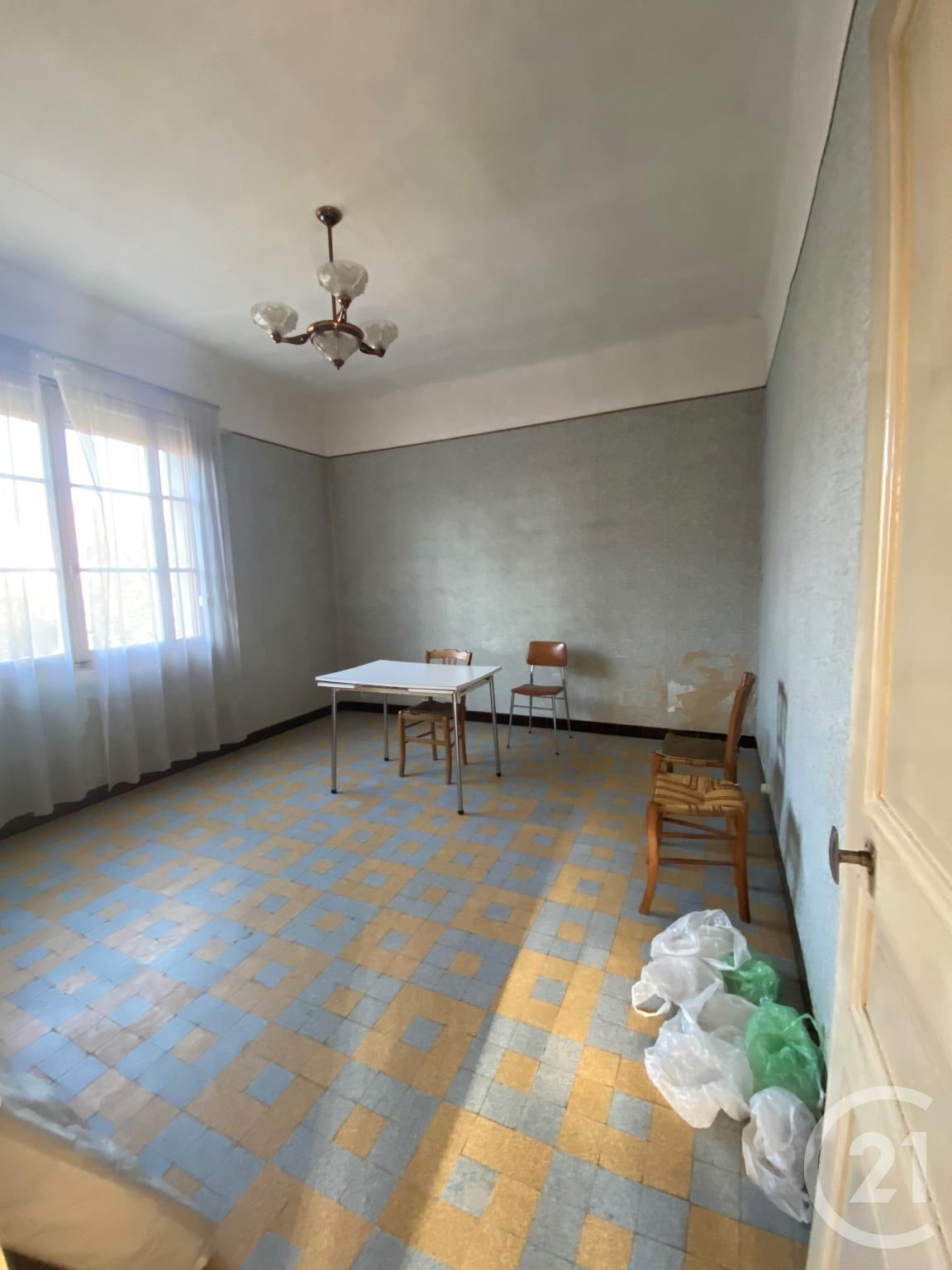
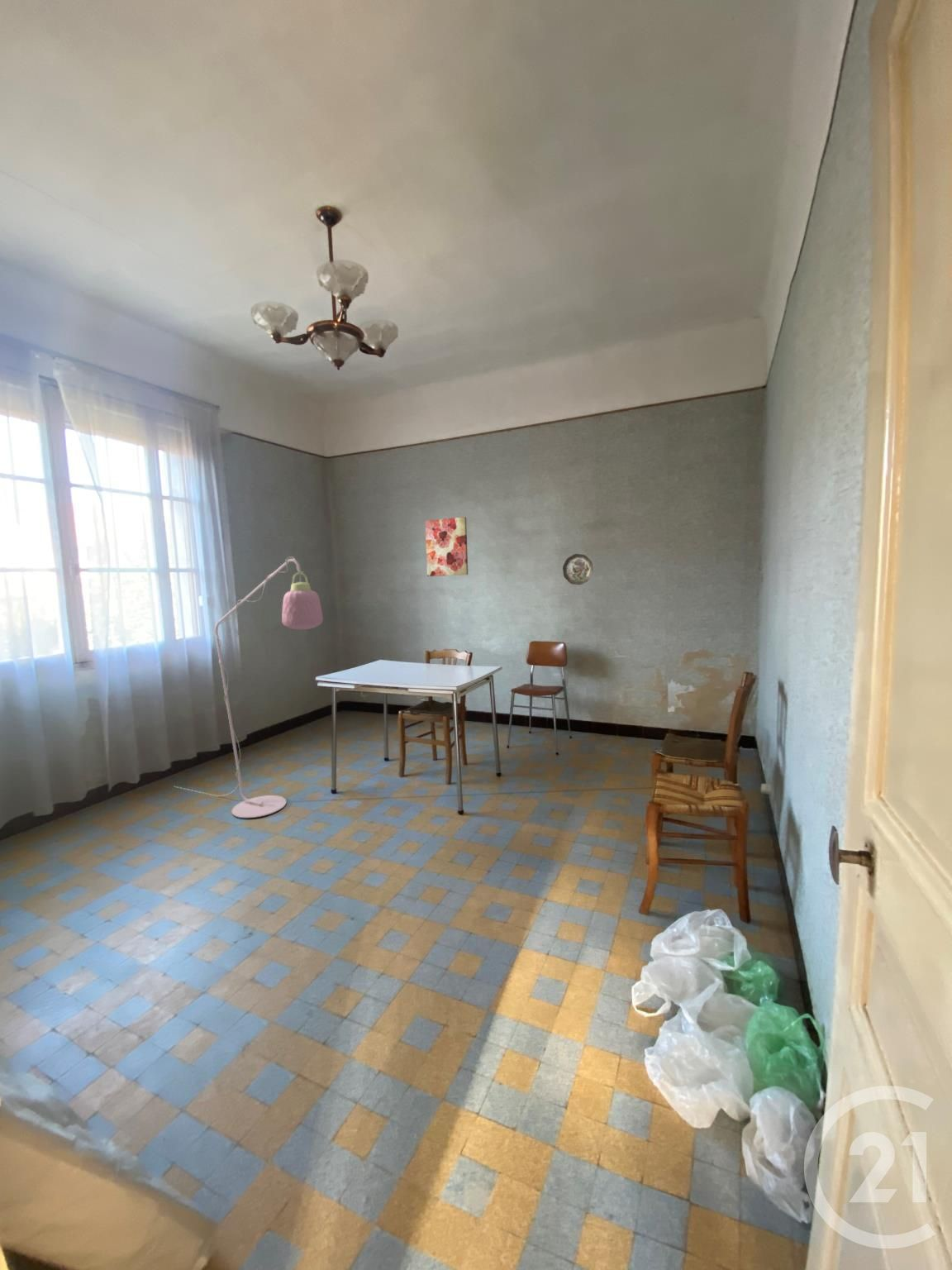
+ wall art (446, 547)
+ floor lamp (227, 685)
+ decorative plate (578, 569)
